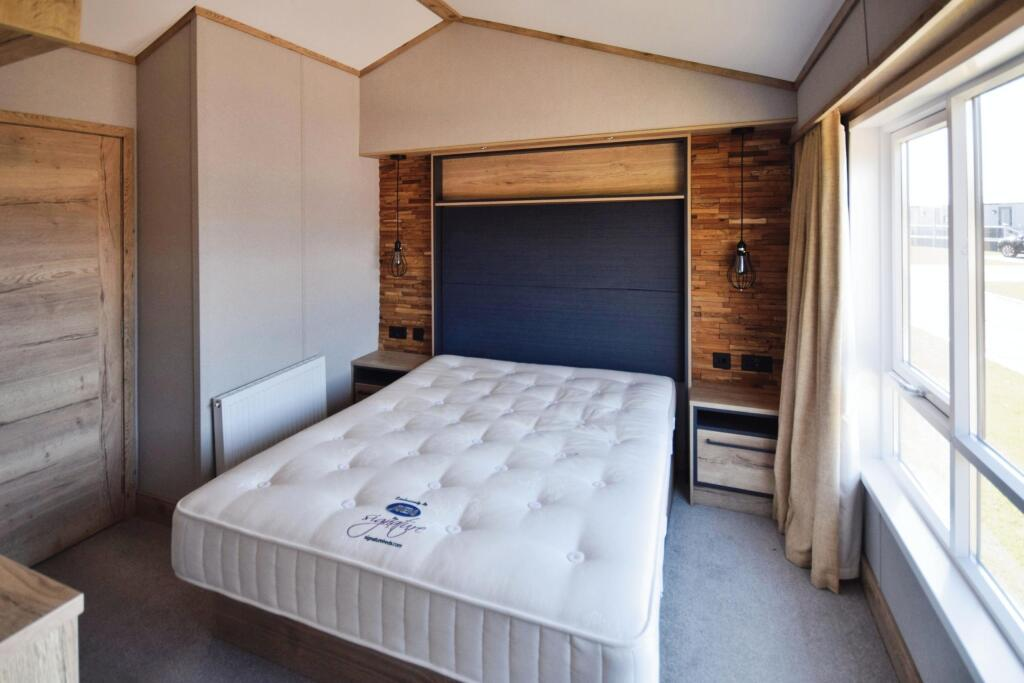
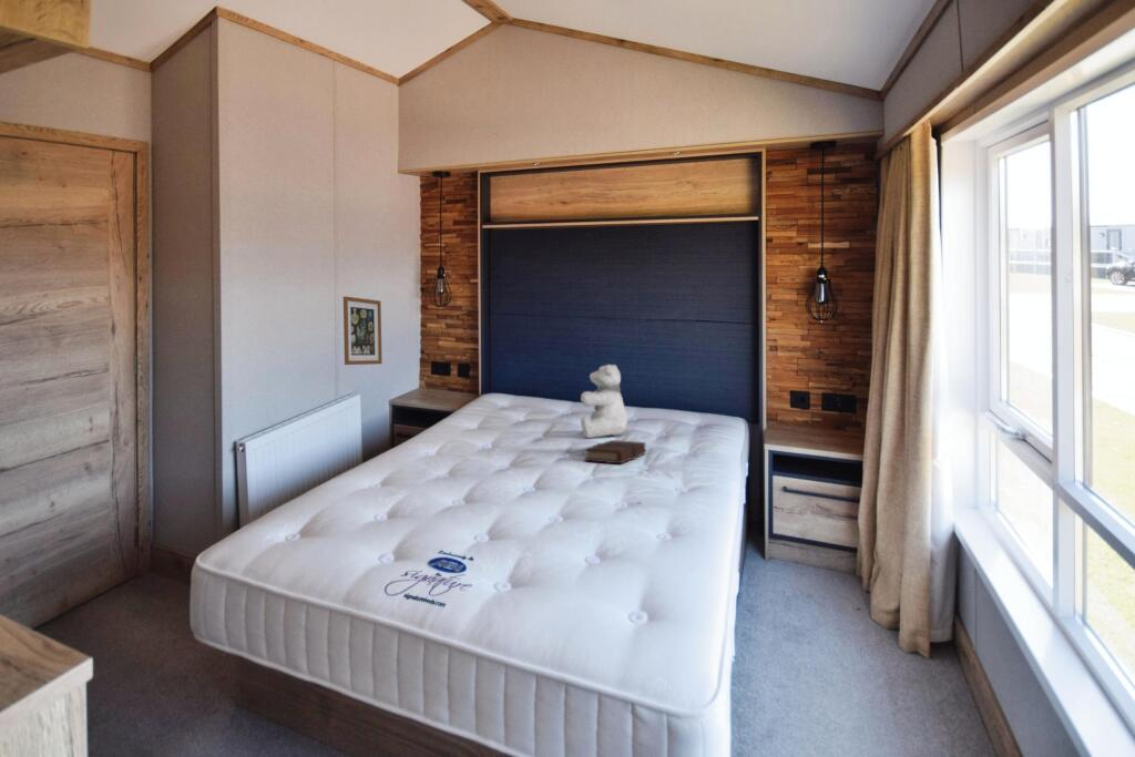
+ book (615, 451)
+ wall art (362, 331)
+ teddy bear (596, 399)
